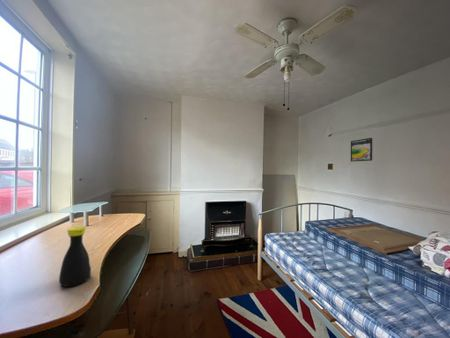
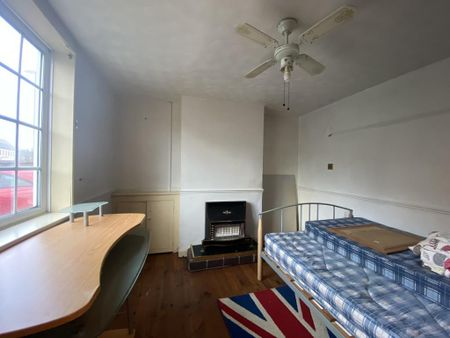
- bottle (76, 254)
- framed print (360, 150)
